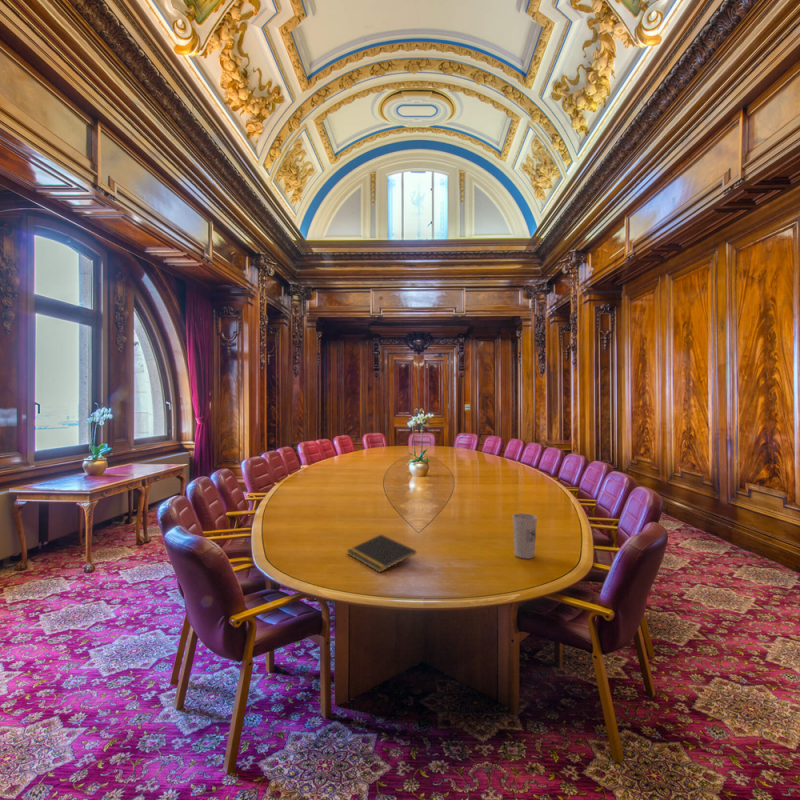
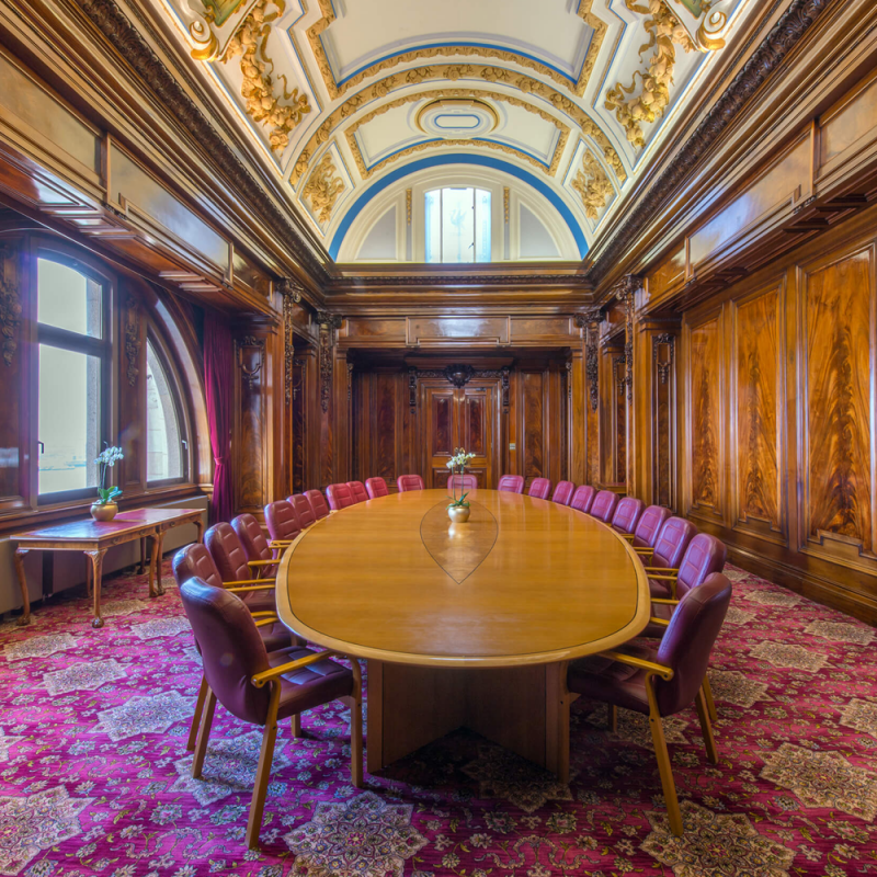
- cup (524, 535)
- notepad (380, 551)
